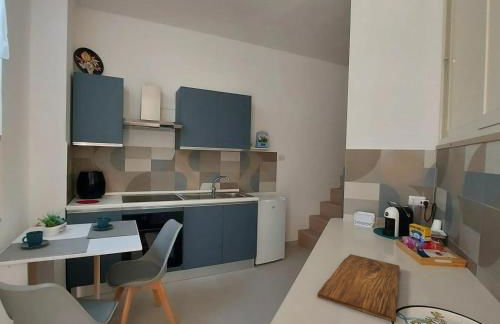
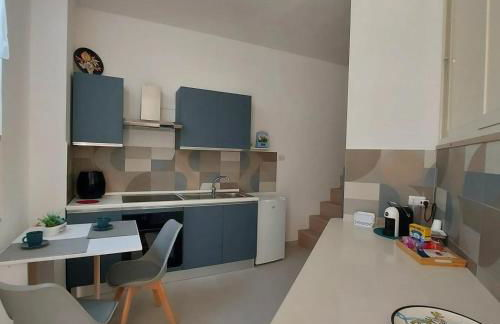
- cutting board (364, 279)
